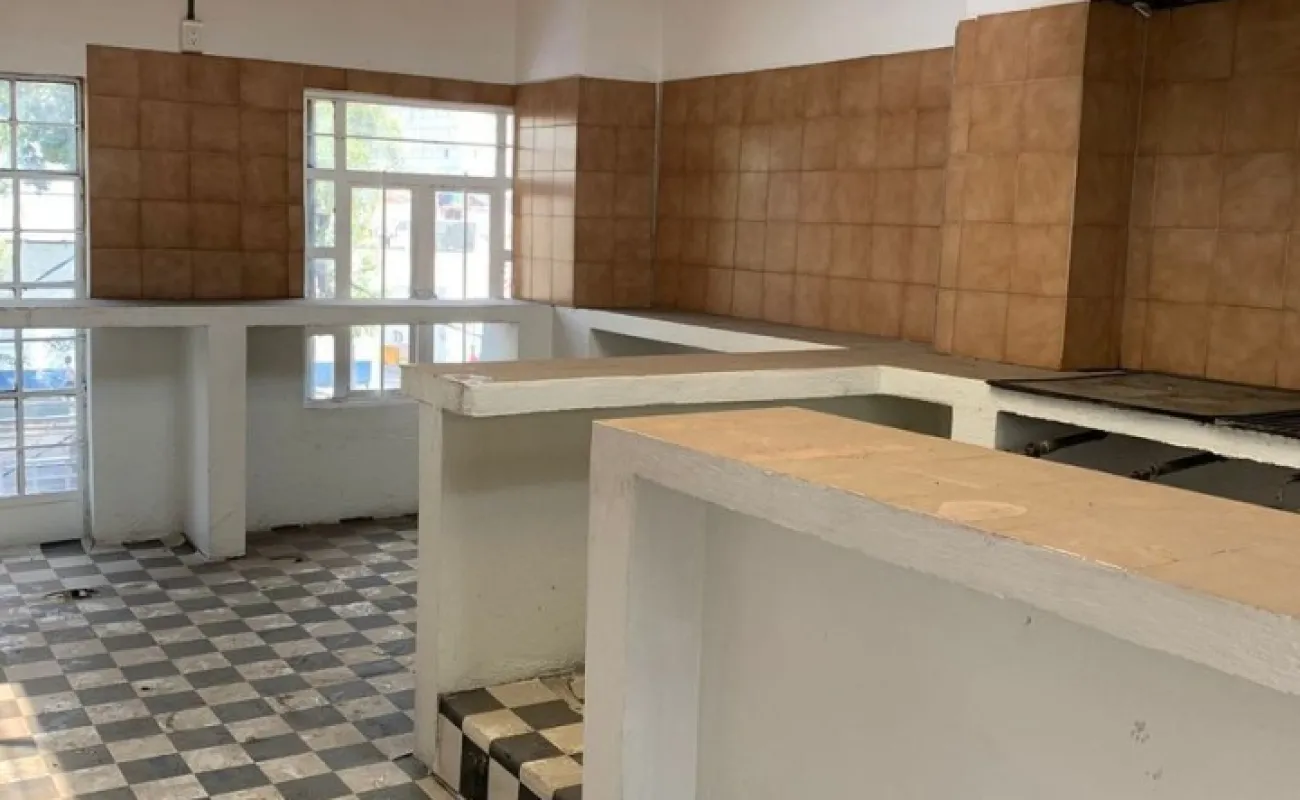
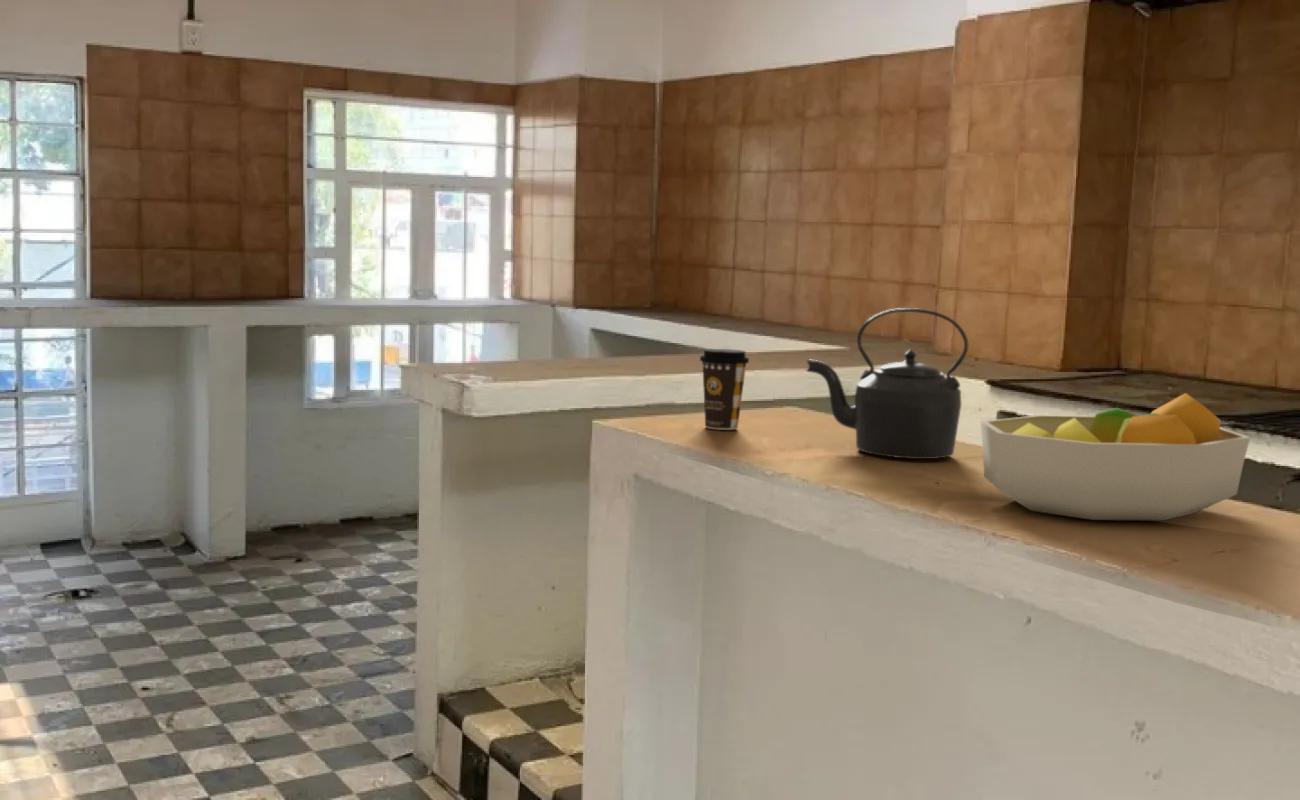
+ kettle (883, 378)
+ fruit bowl (1111, 449)
+ coffee cup (723, 389)
